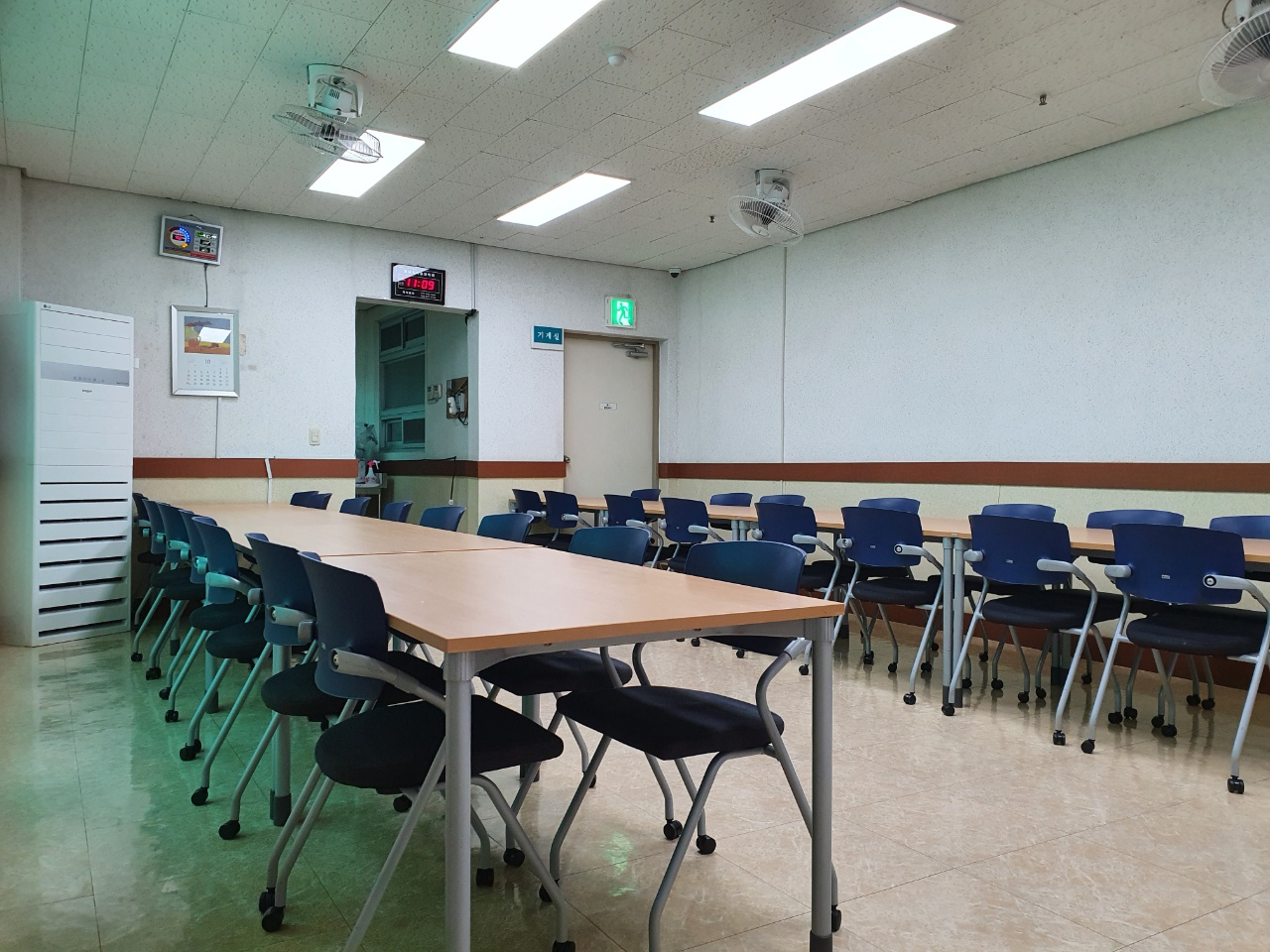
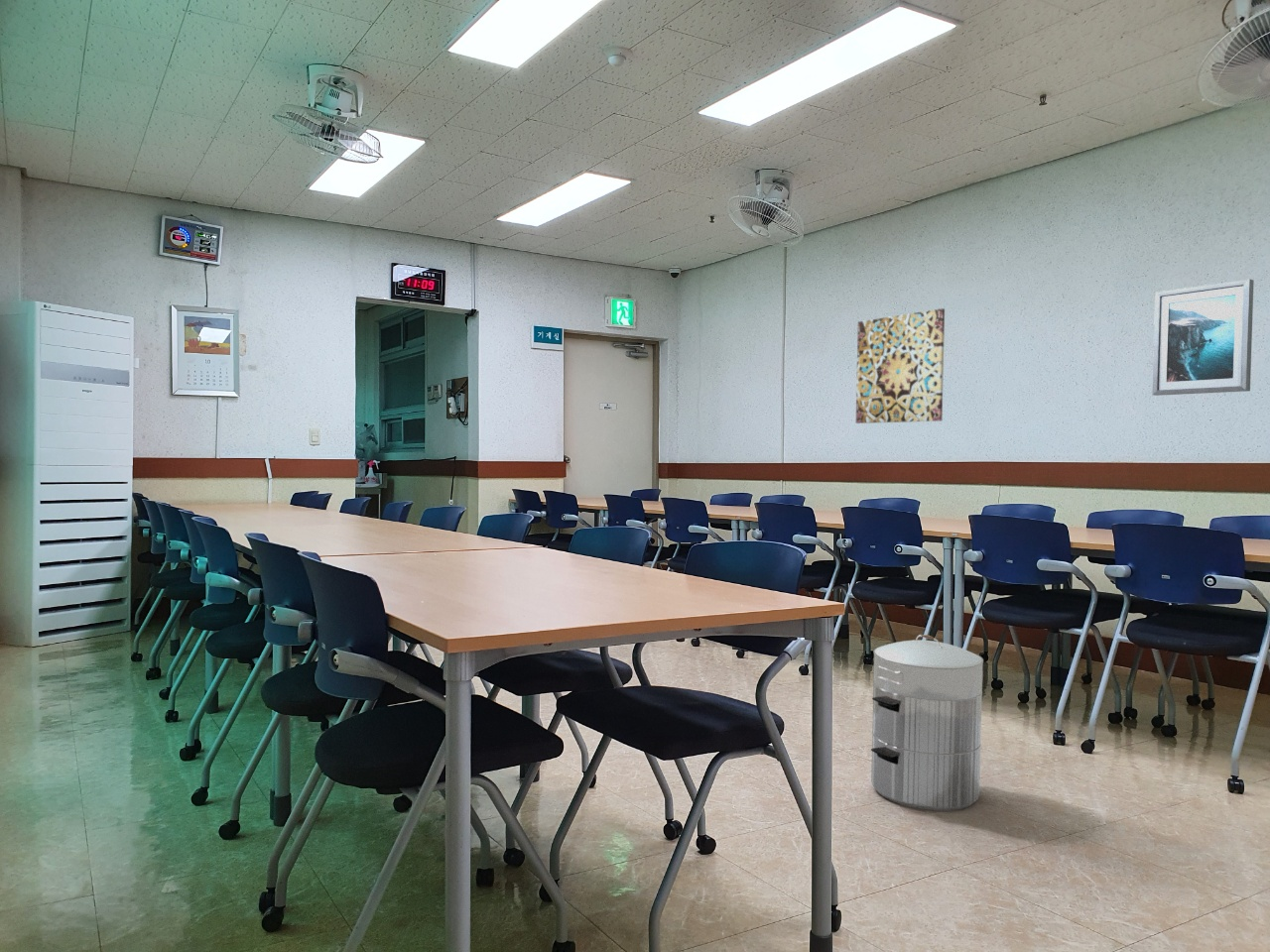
+ wall art (1201, 339)
+ waste bin (926, 713)
+ wall art (898, 369)
